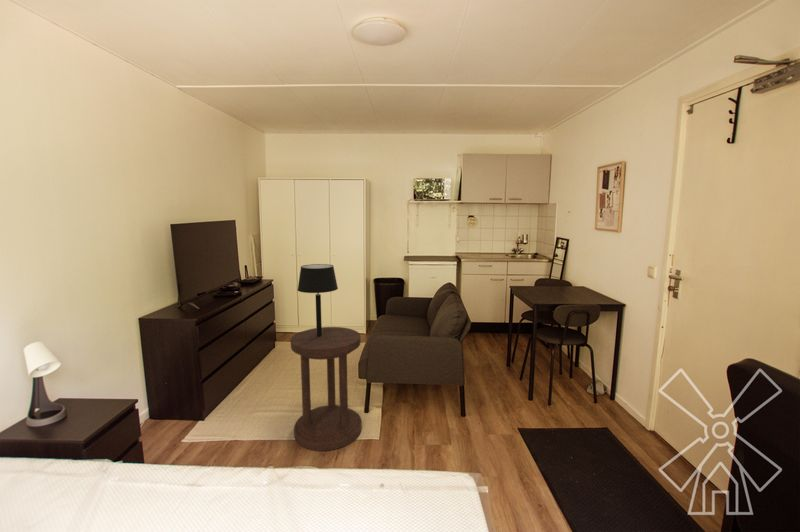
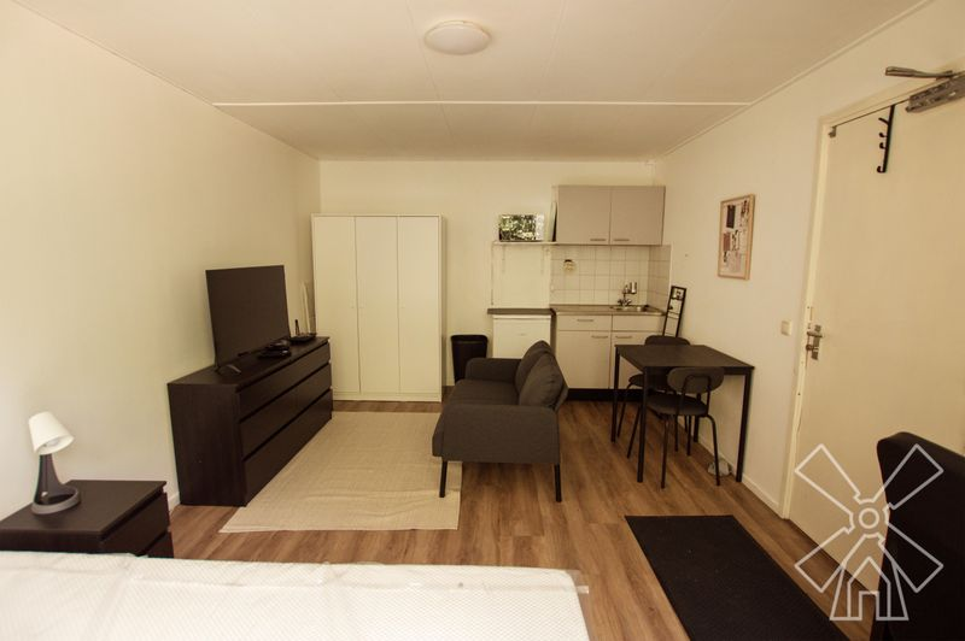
- side table (328, 384)
- table lamp (318, 301)
